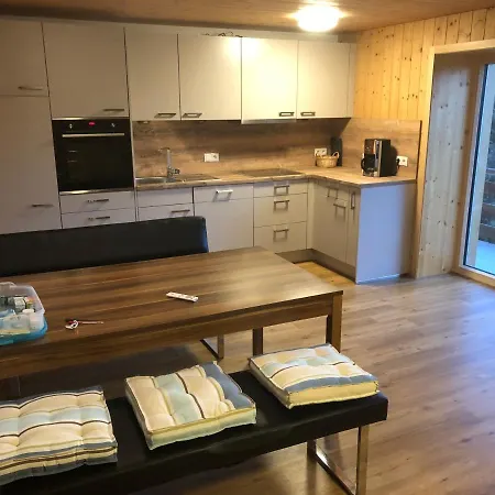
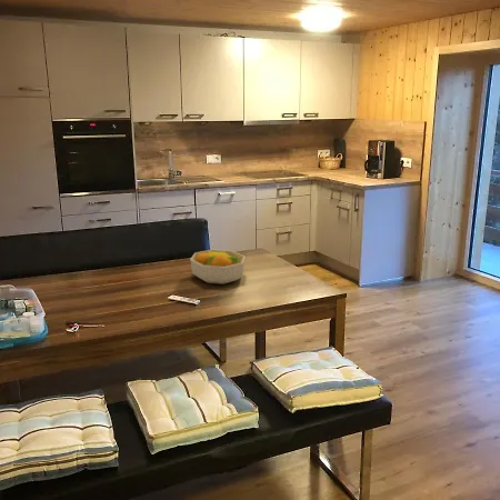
+ fruit bowl (218, 262)
